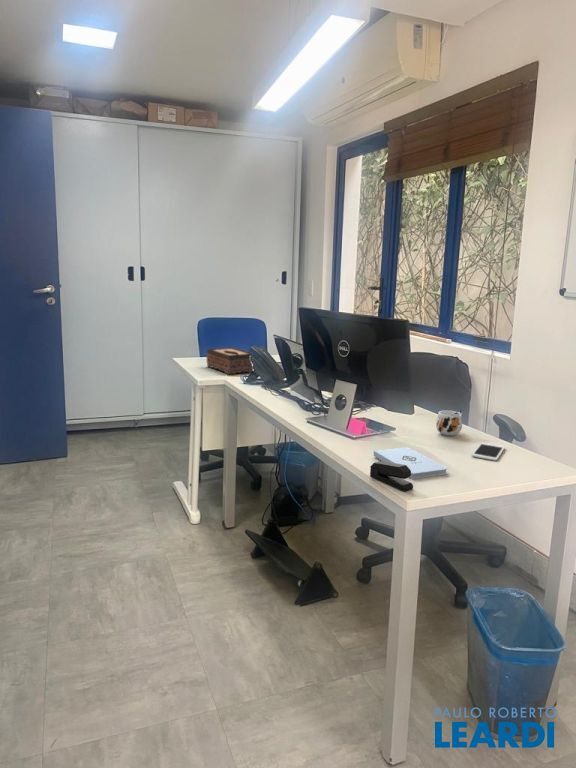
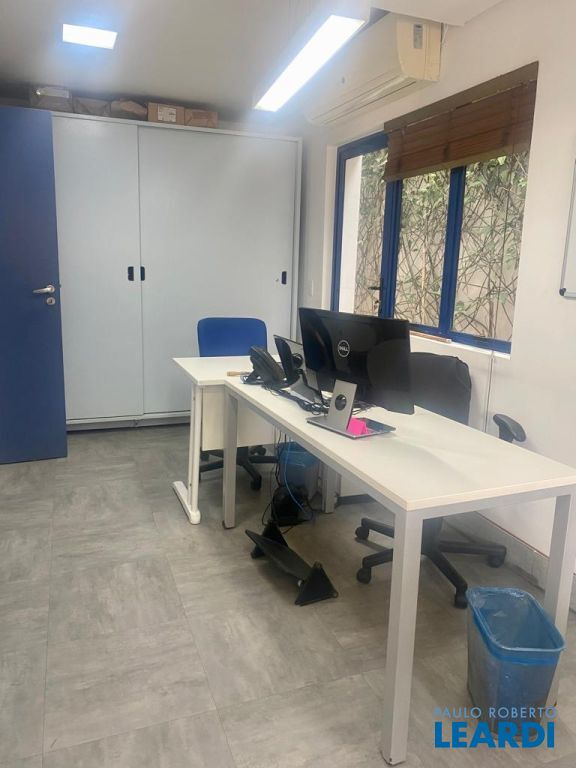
- stapler (391, 472)
- cell phone (488, 451)
- notepad (409, 461)
- mug (450, 420)
- tissue box (230, 360)
